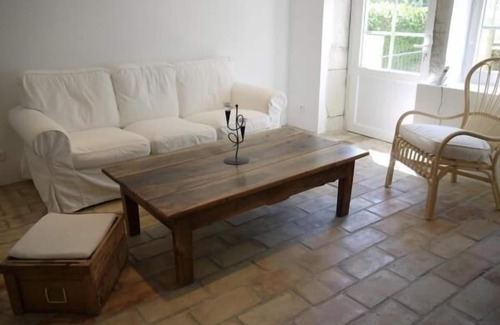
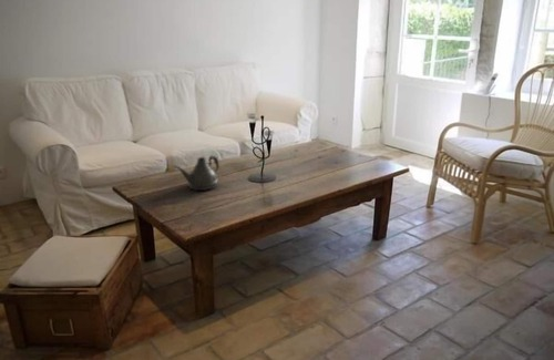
+ teapot (196, 173)
